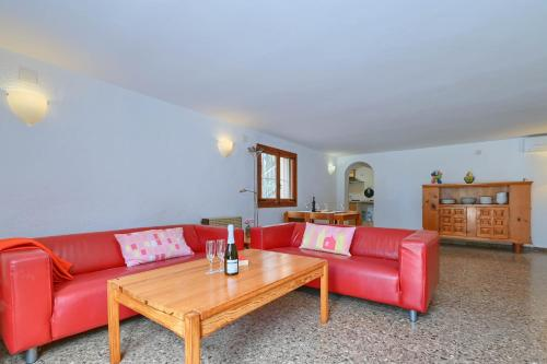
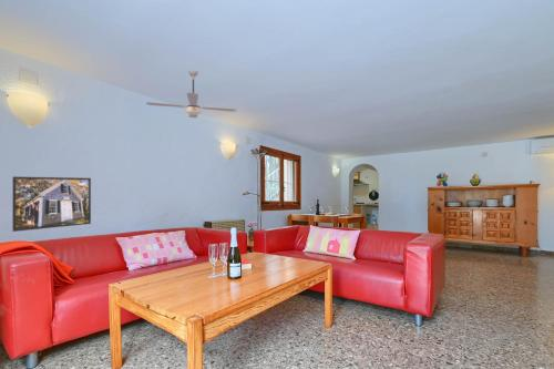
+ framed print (54, 202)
+ ceiling fan (193, 92)
